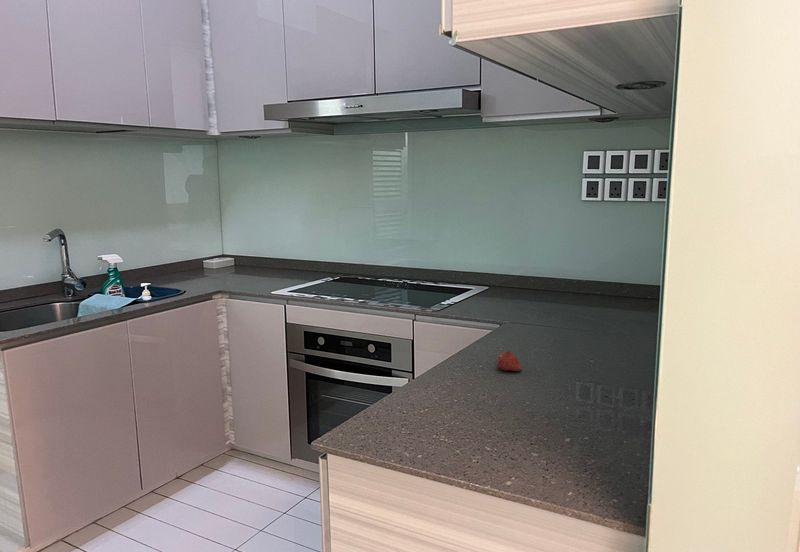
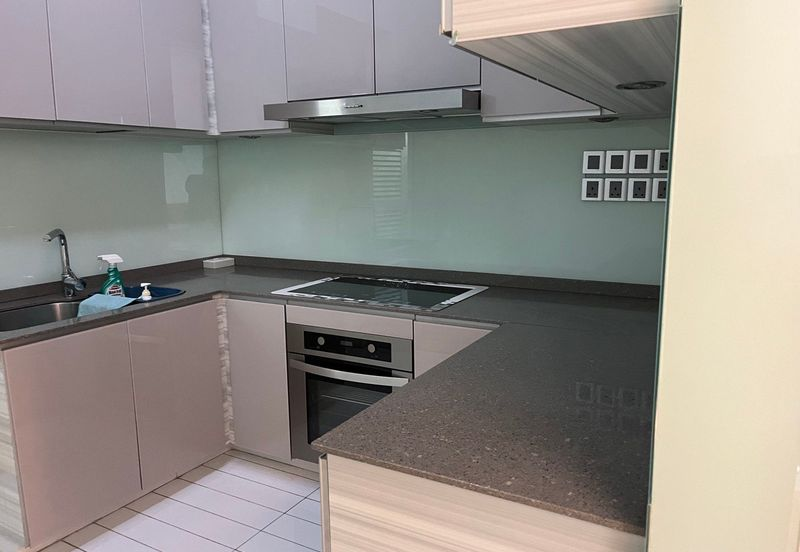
- fruit (509, 360)
